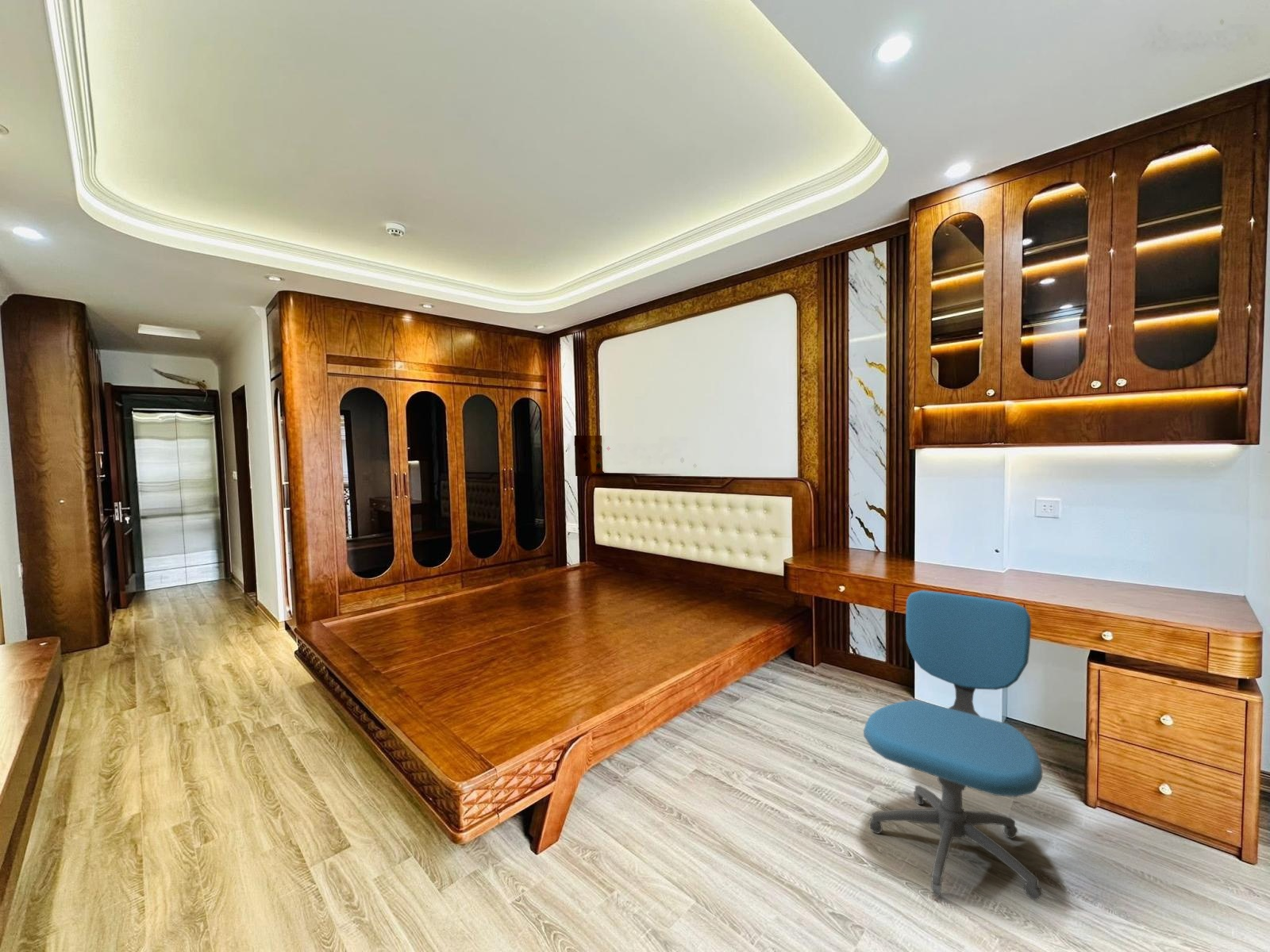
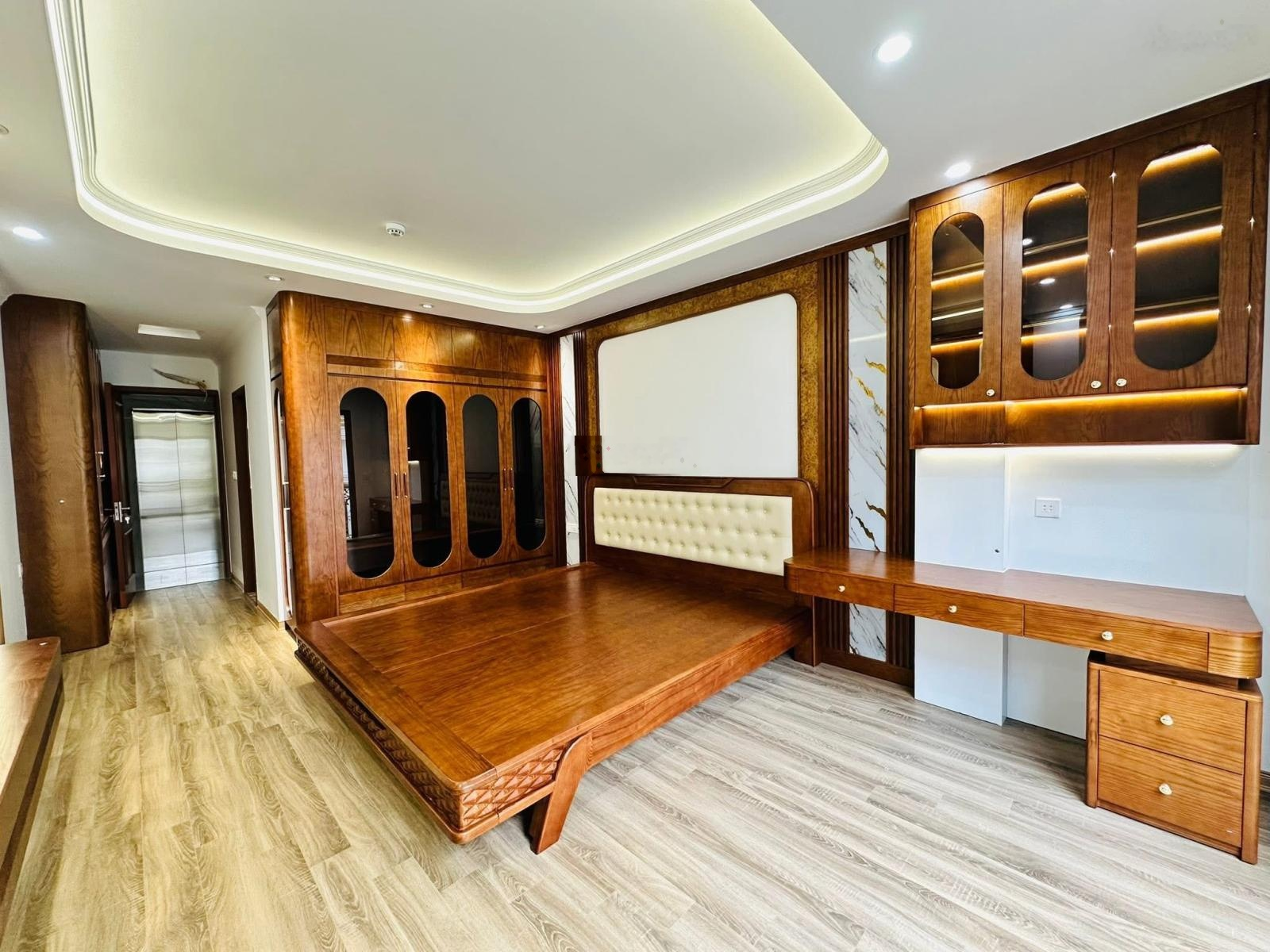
- office chair (952, 730)
